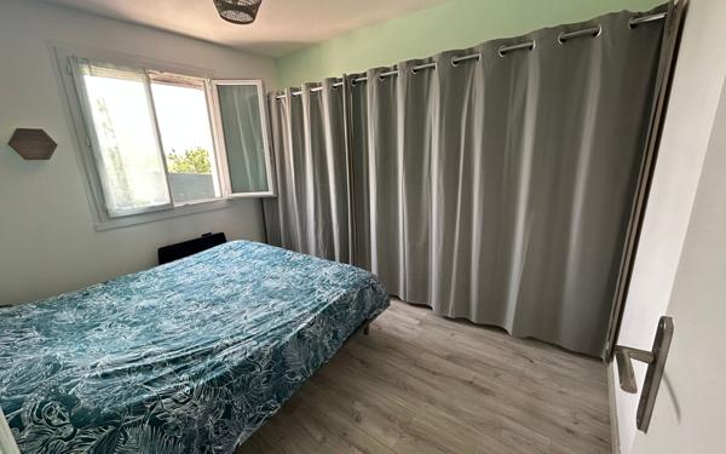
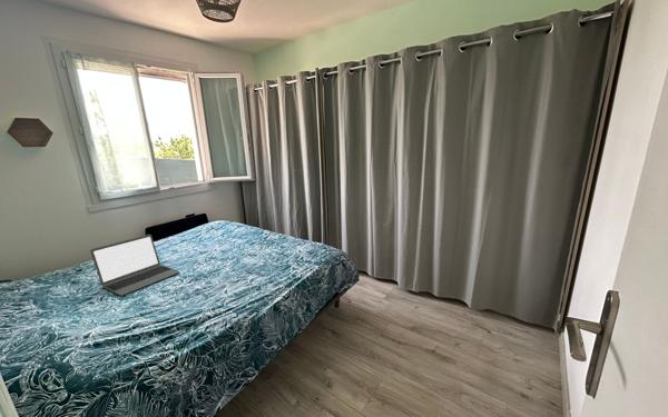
+ laptop (137, 261)
